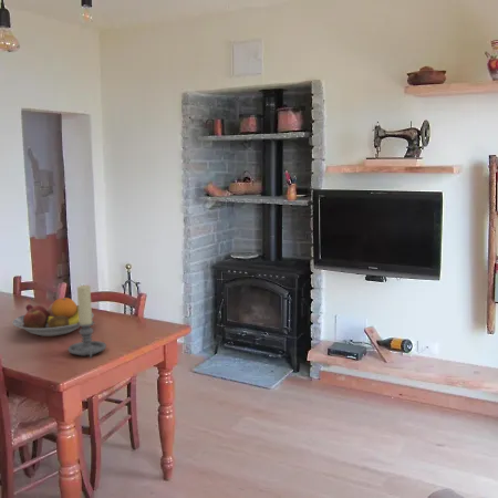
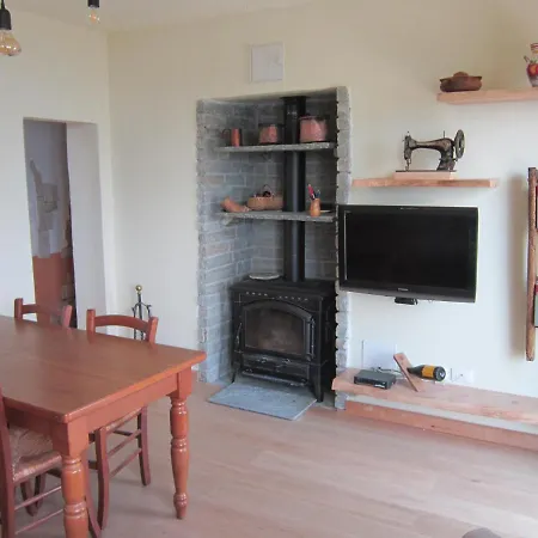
- fruit bowl (53, 314)
- candle holder (85, 320)
